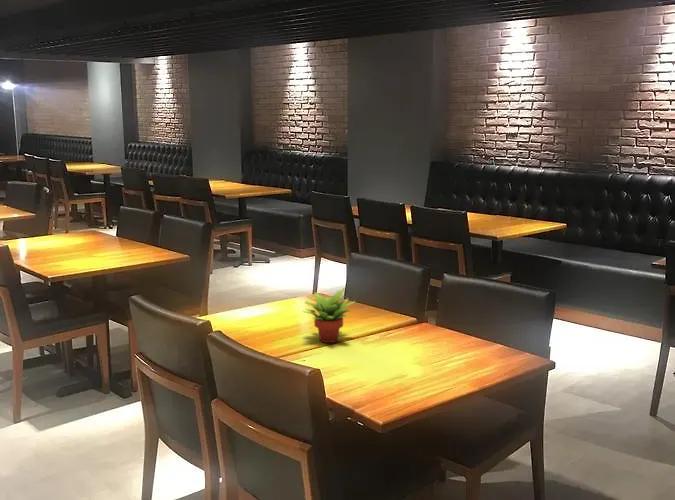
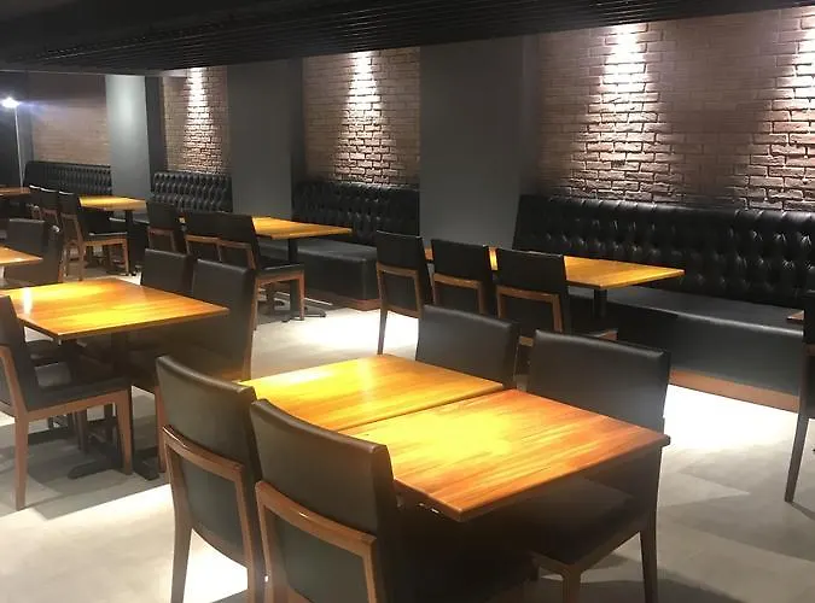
- succulent plant (329, 316)
